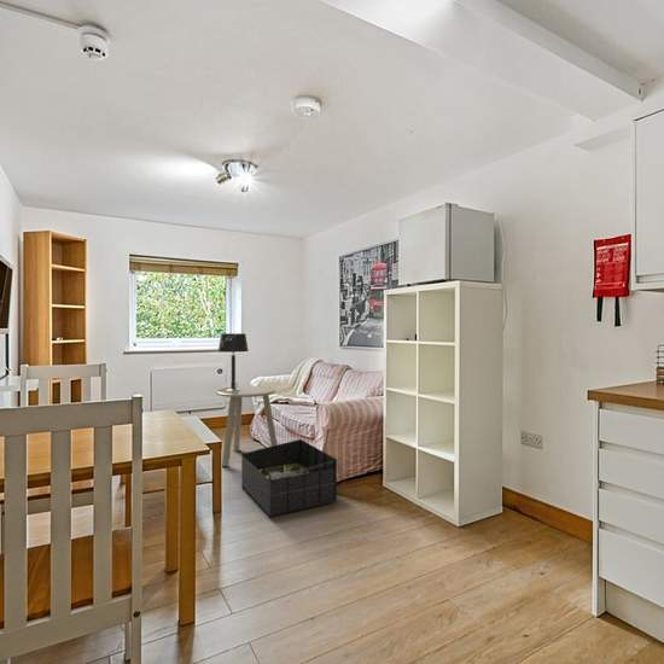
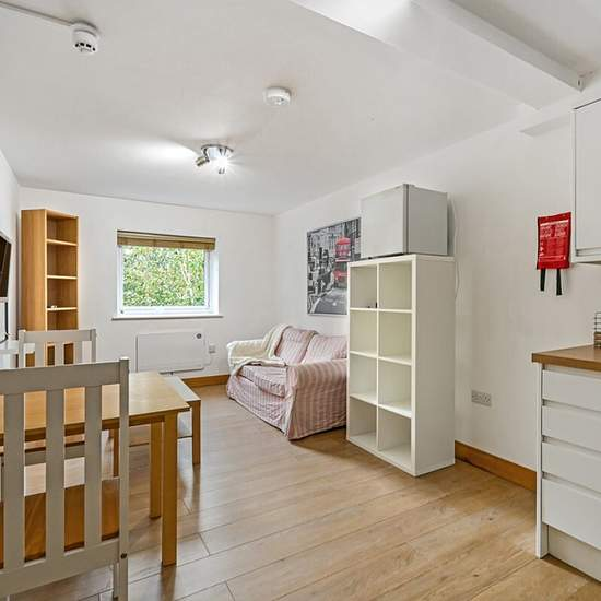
- table lamp (233, 361)
- side table (240, 423)
- storage bin (287, 473)
